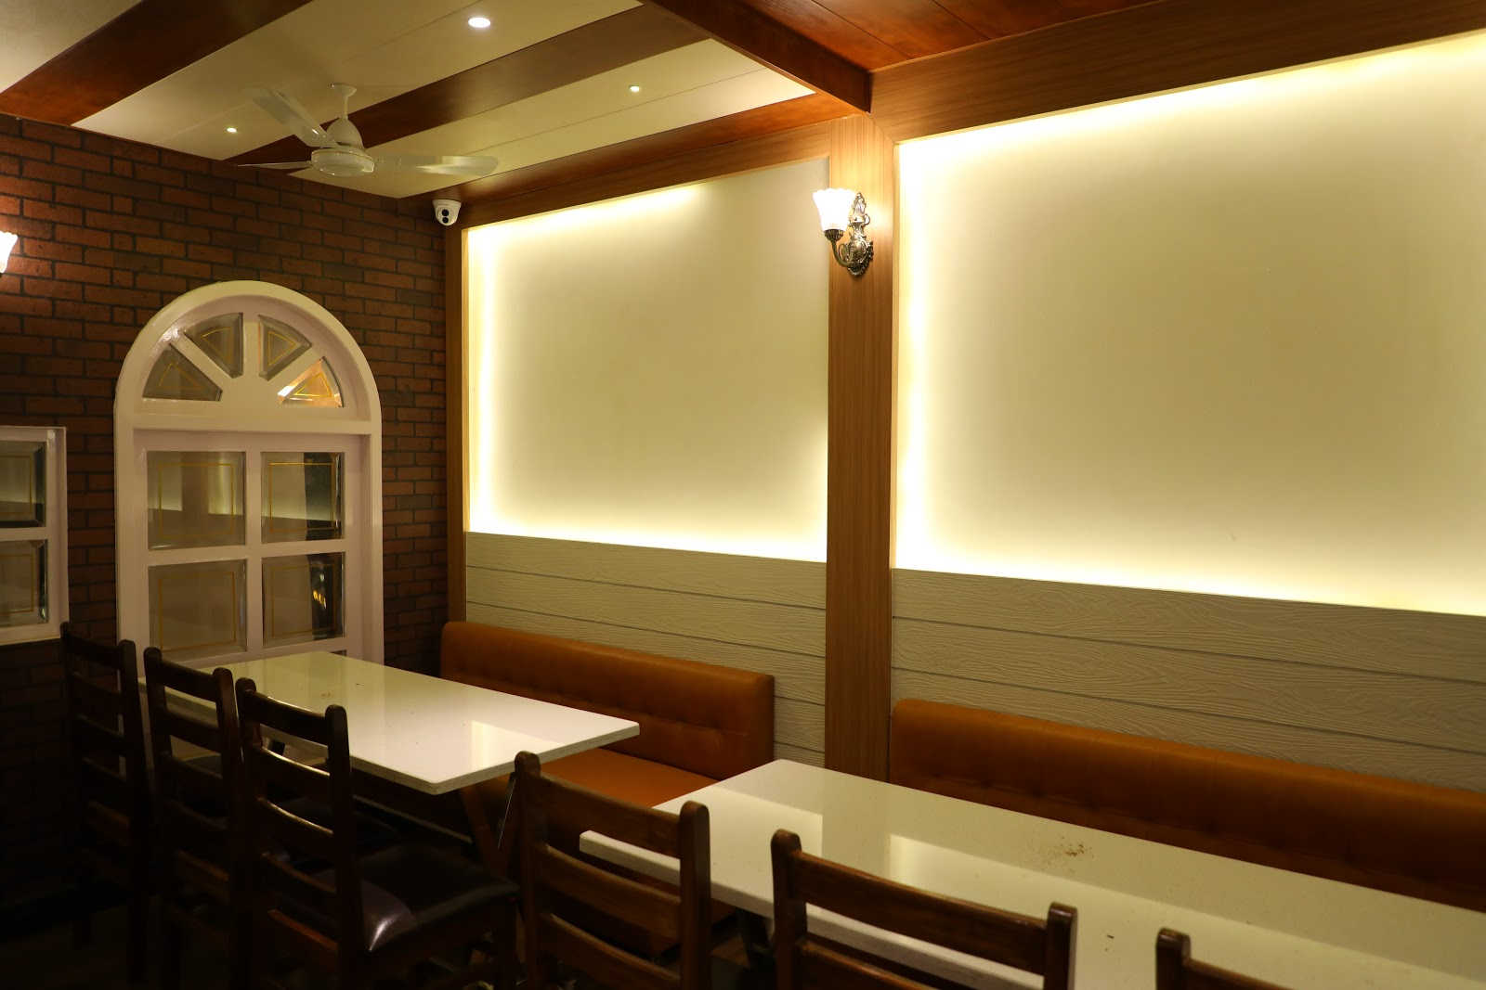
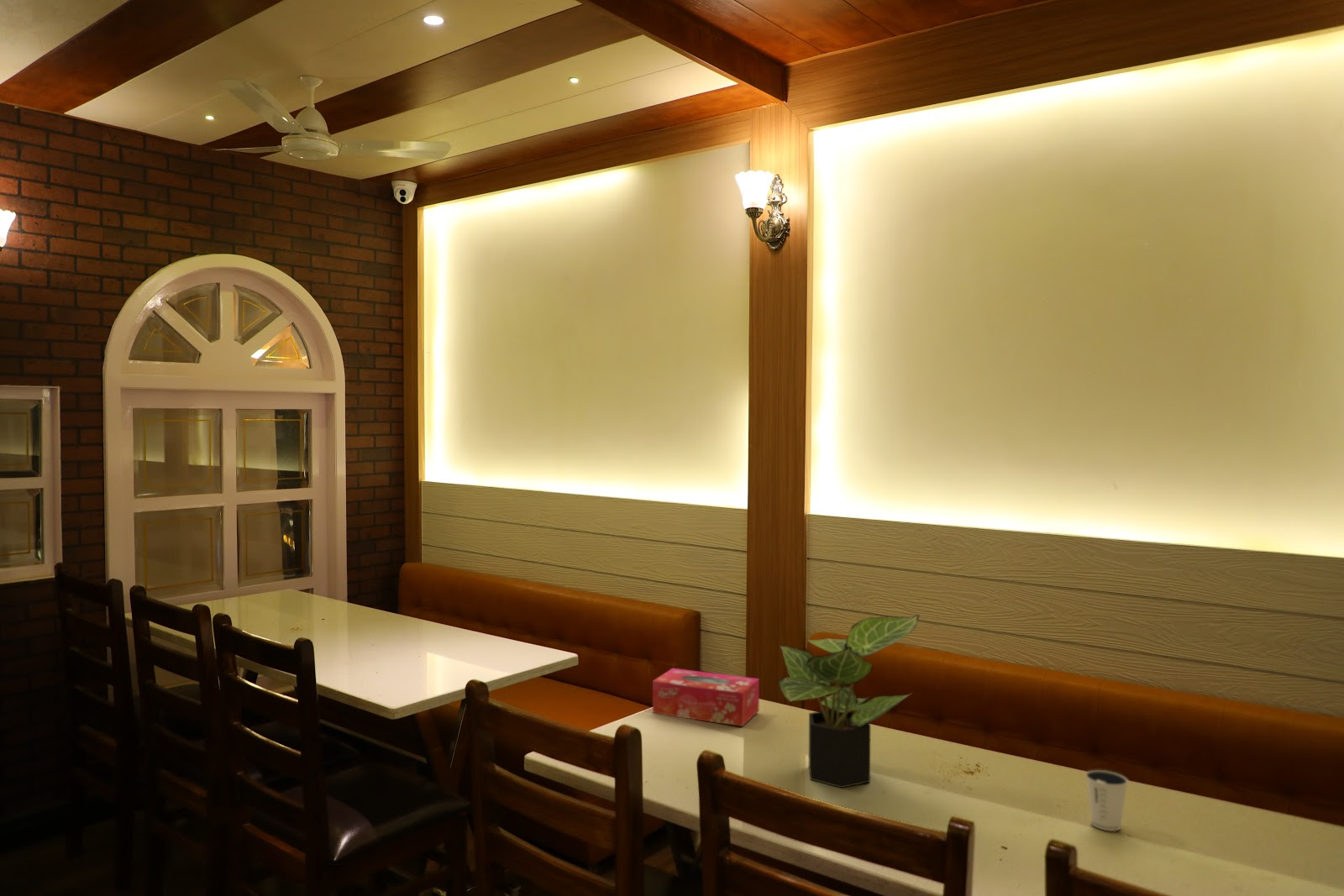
+ tissue box (706, 695)
+ dixie cup (1105, 801)
+ potted plant (850, 699)
